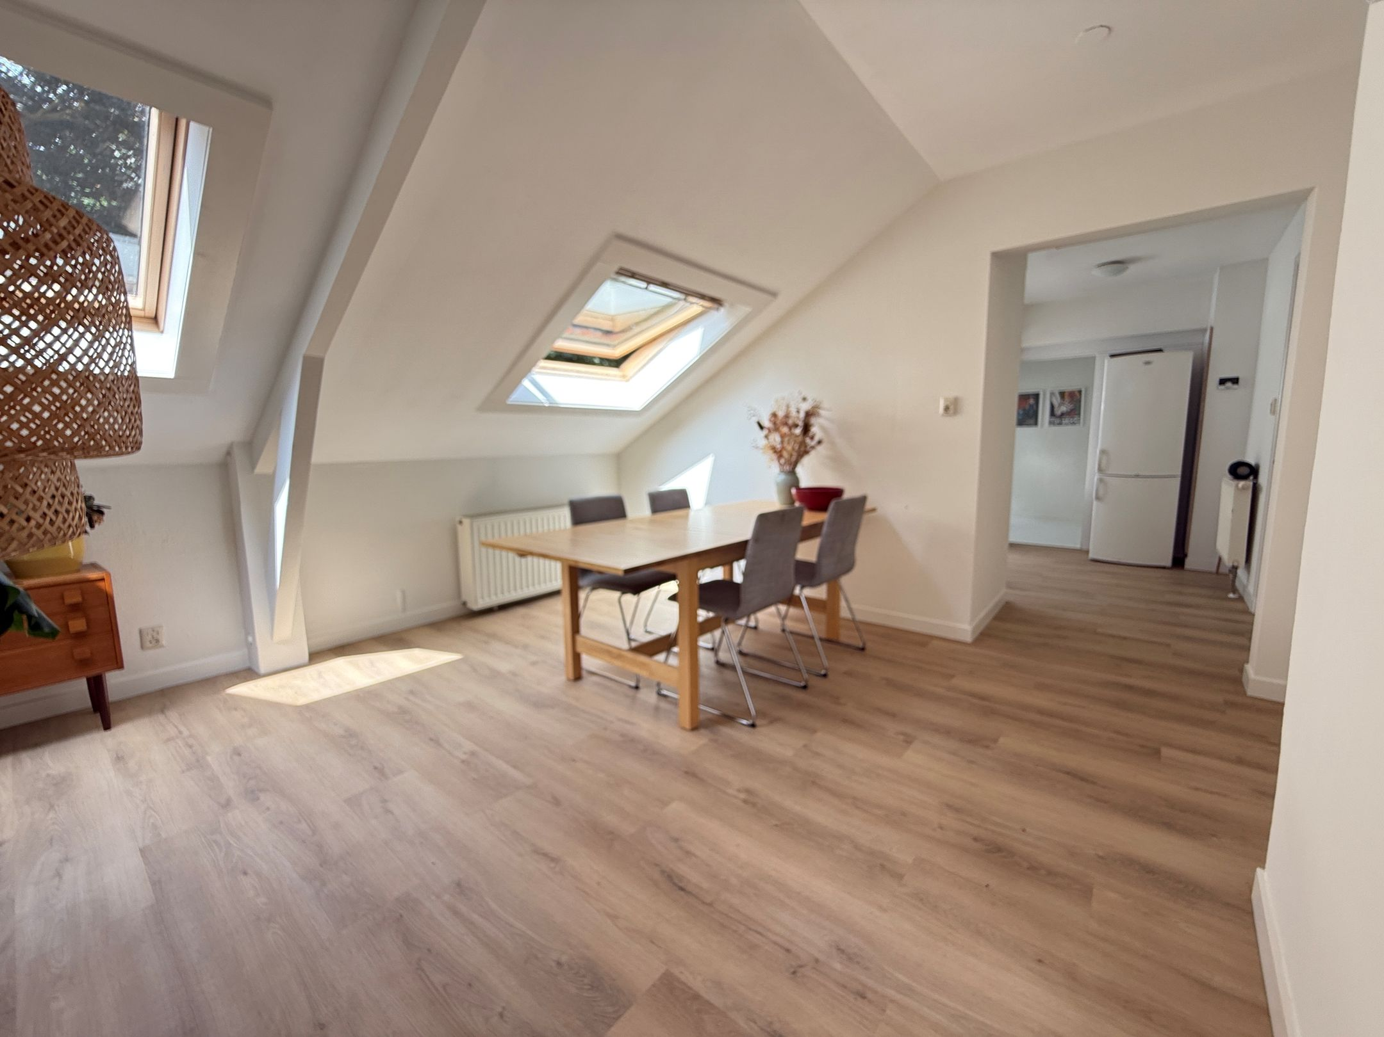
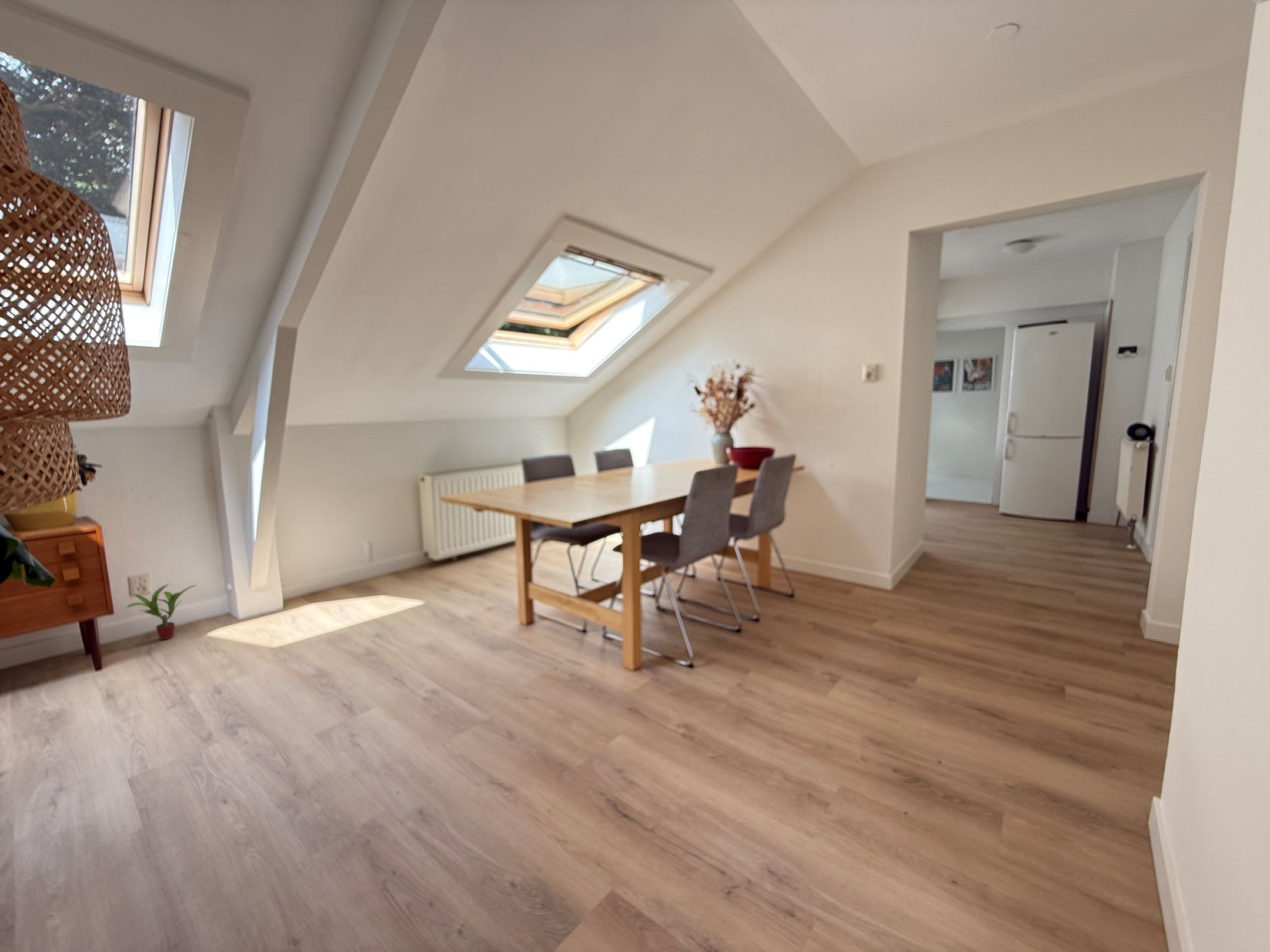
+ potted plant (166, 615)
